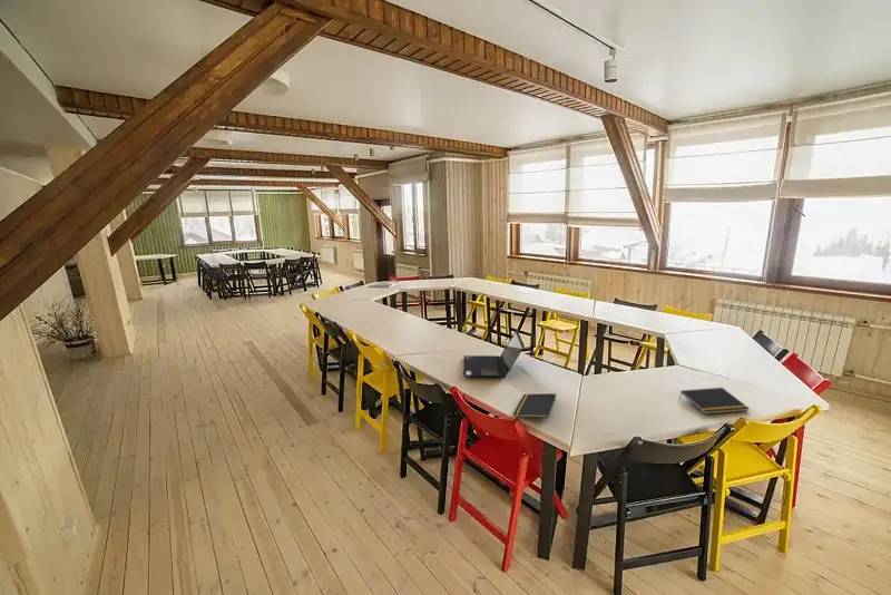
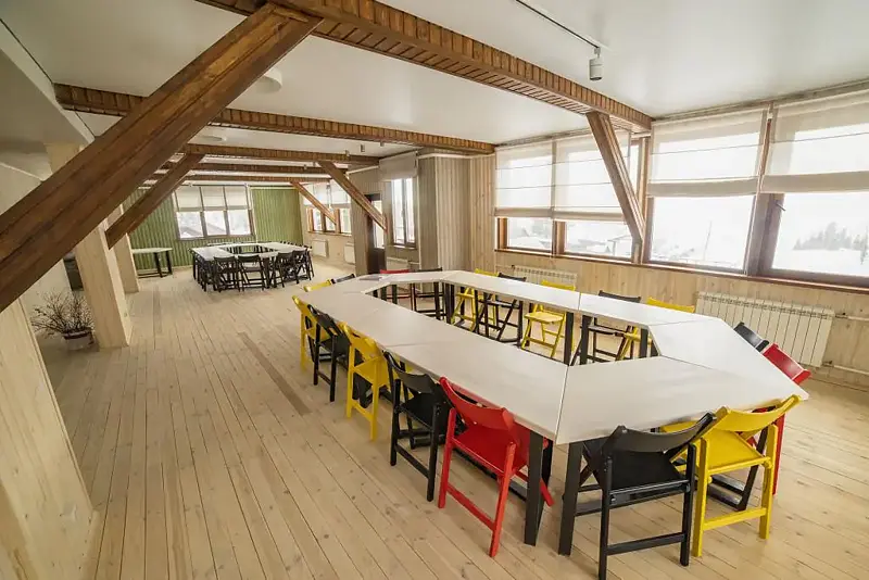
- notepad (714, 400)
- laptop computer (491, 355)
- notepad (535, 404)
